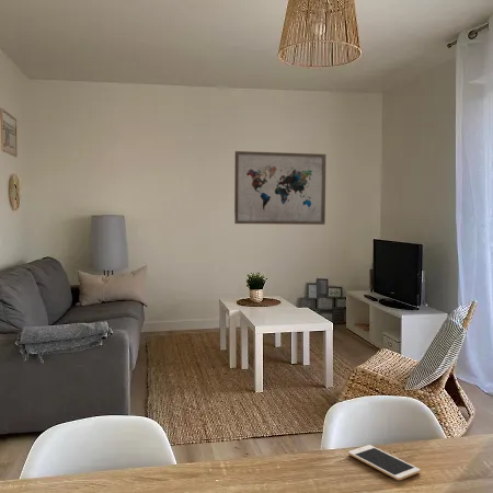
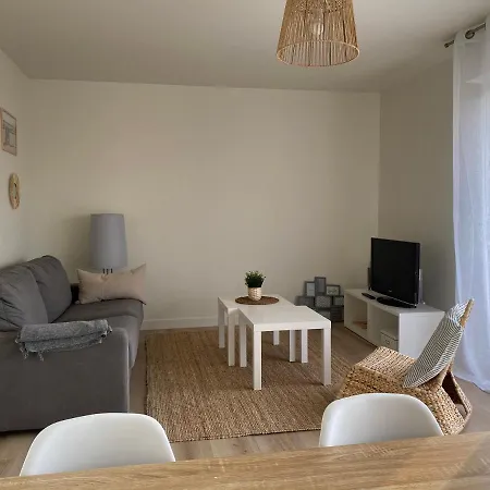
- cell phone (382, 461)
- wall art (280, 188)
